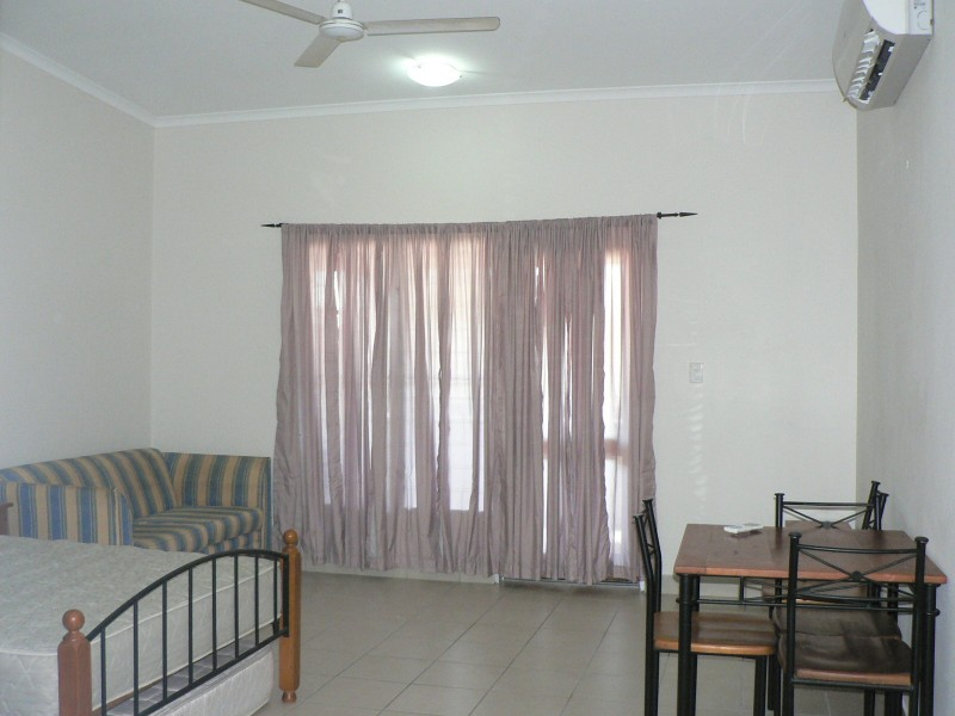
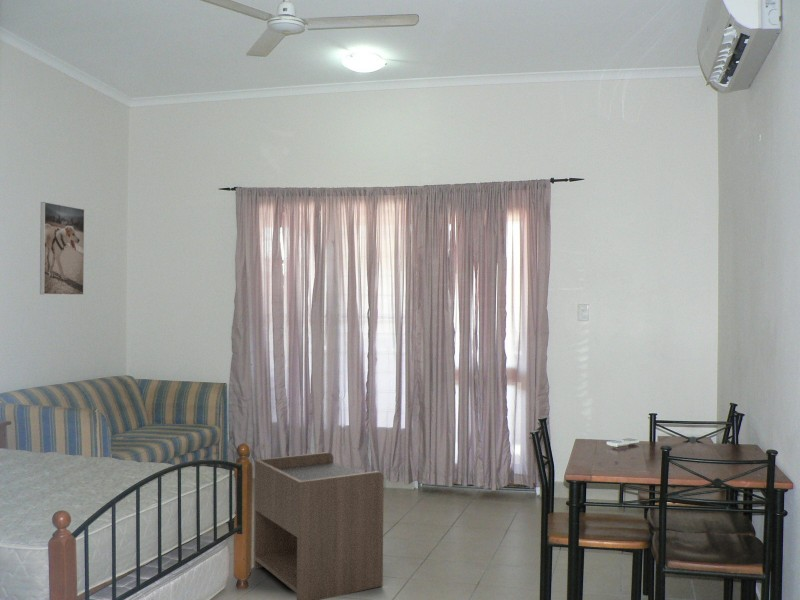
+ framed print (62, 250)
+ nightstand (318, 520)
